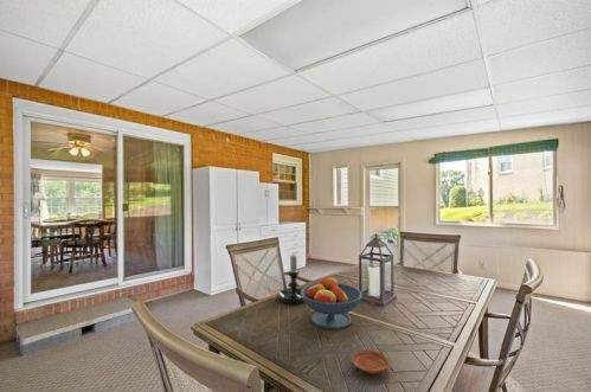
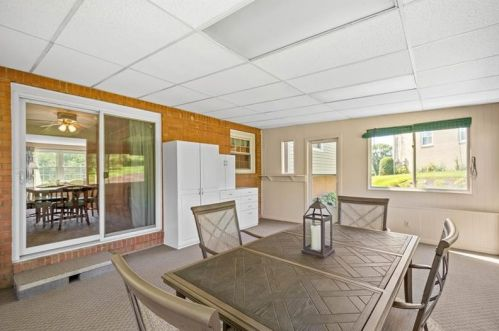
- plate (370, 362)
- candle holder (294, 275)
- fruit bowl (330, 301)
